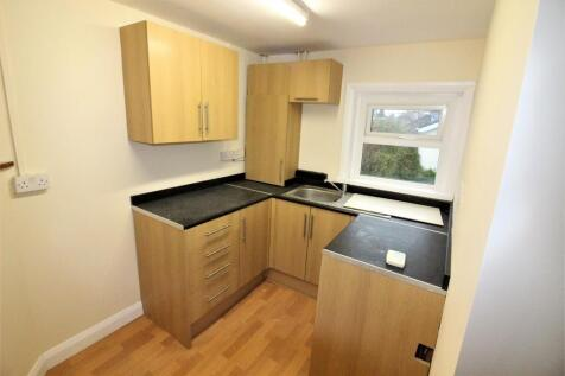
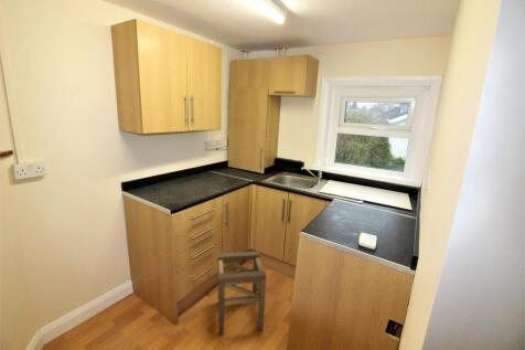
+ stool (239, 289)
